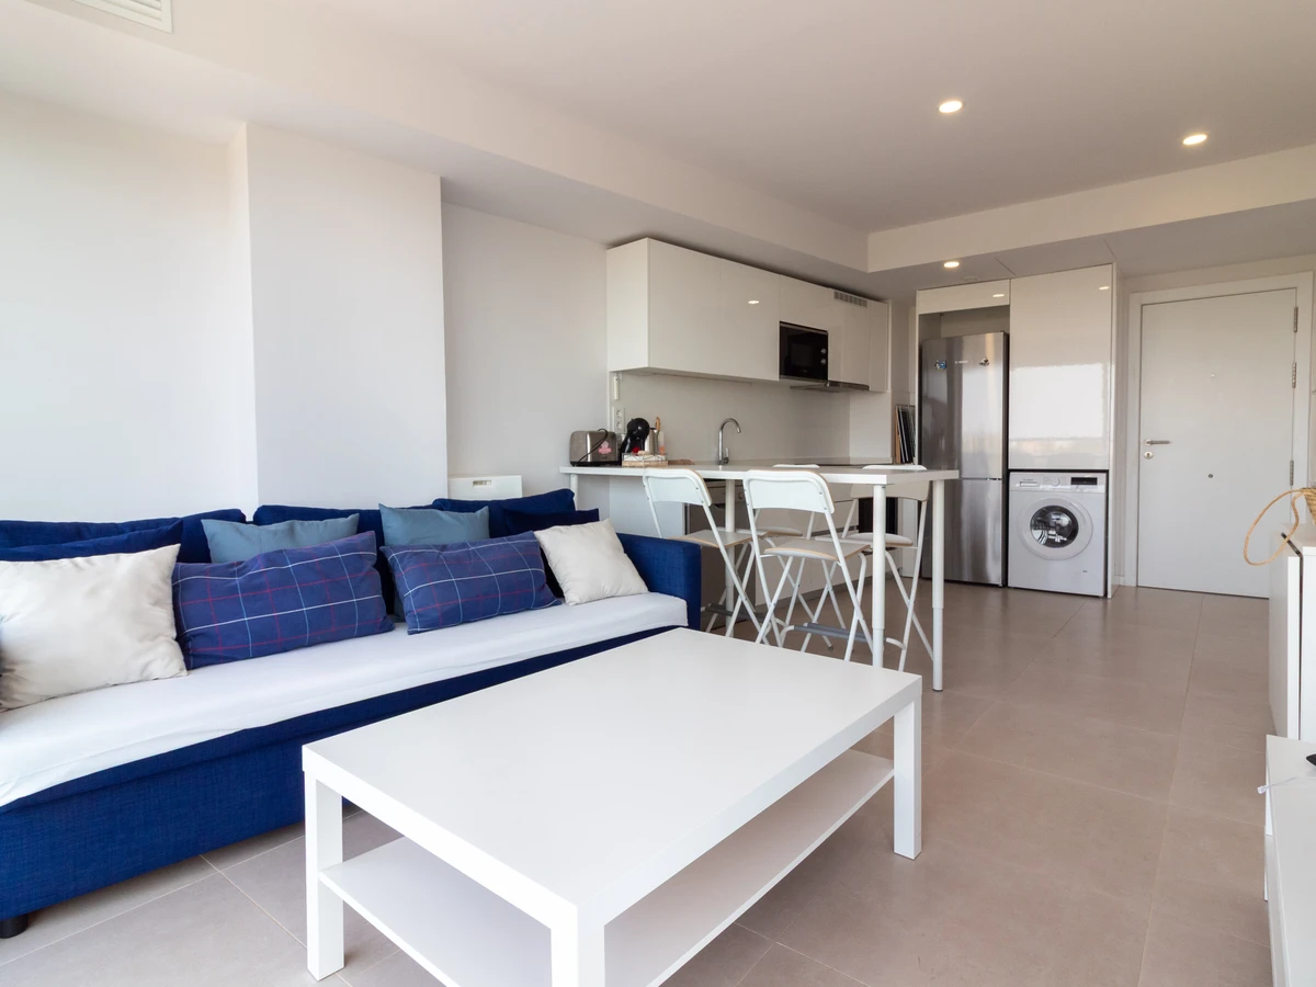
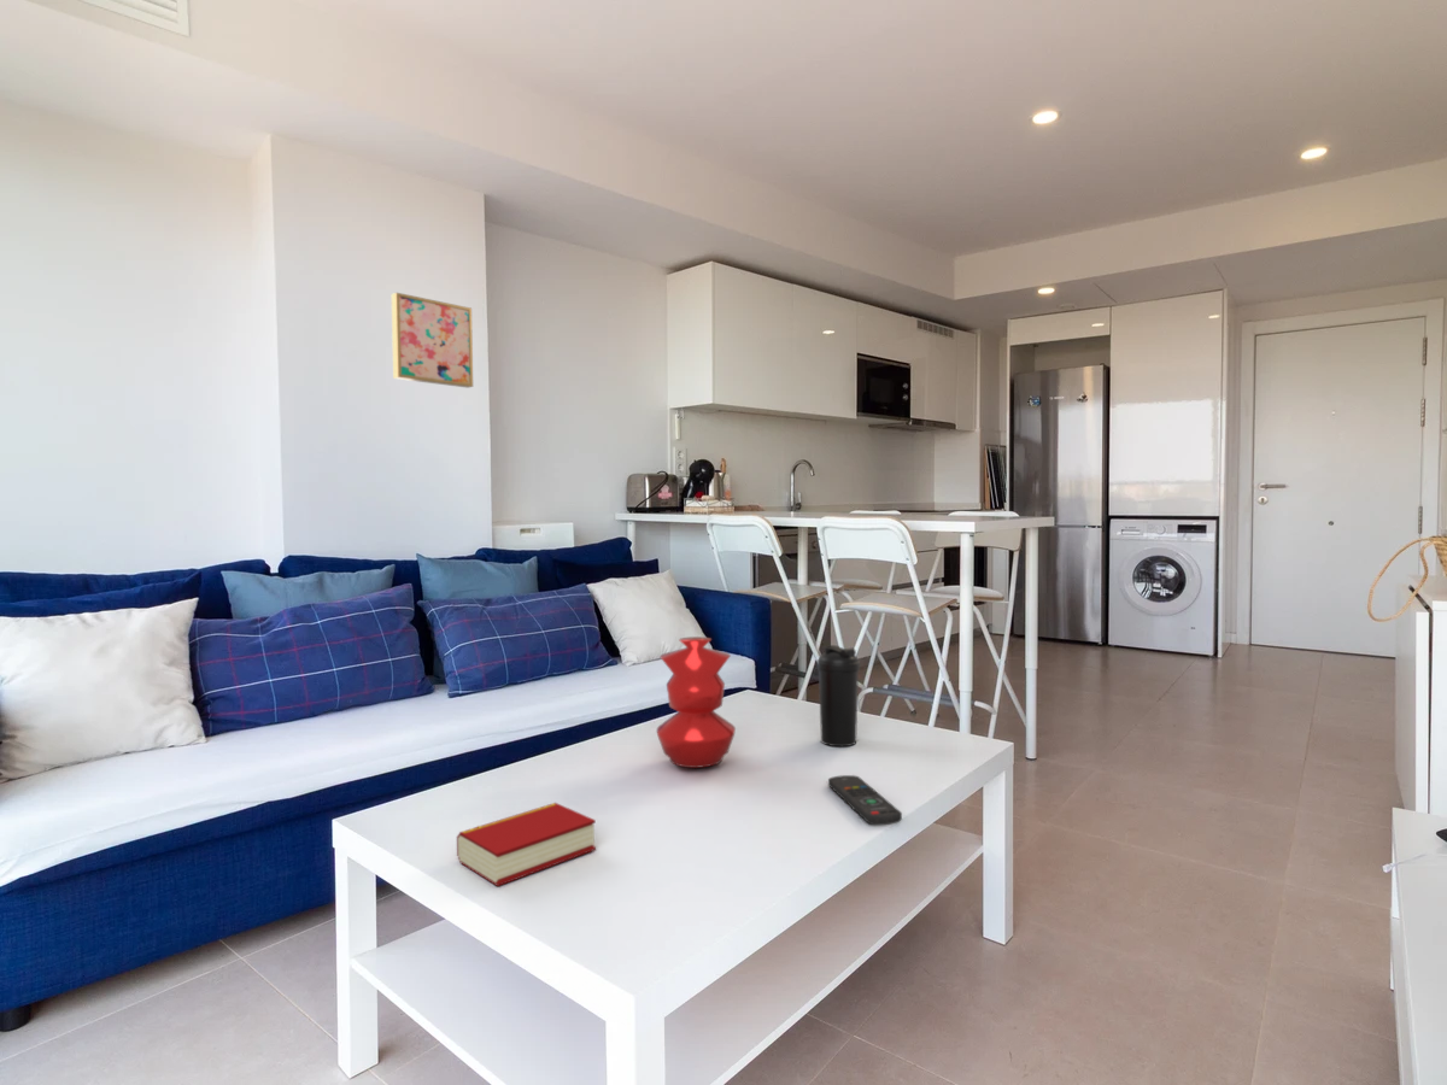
+ remote control (862, 797)
+ vase (696, 702)
+ water bottle (838, 694)
+ book (527, 840)
+ wall art (433, 341)
